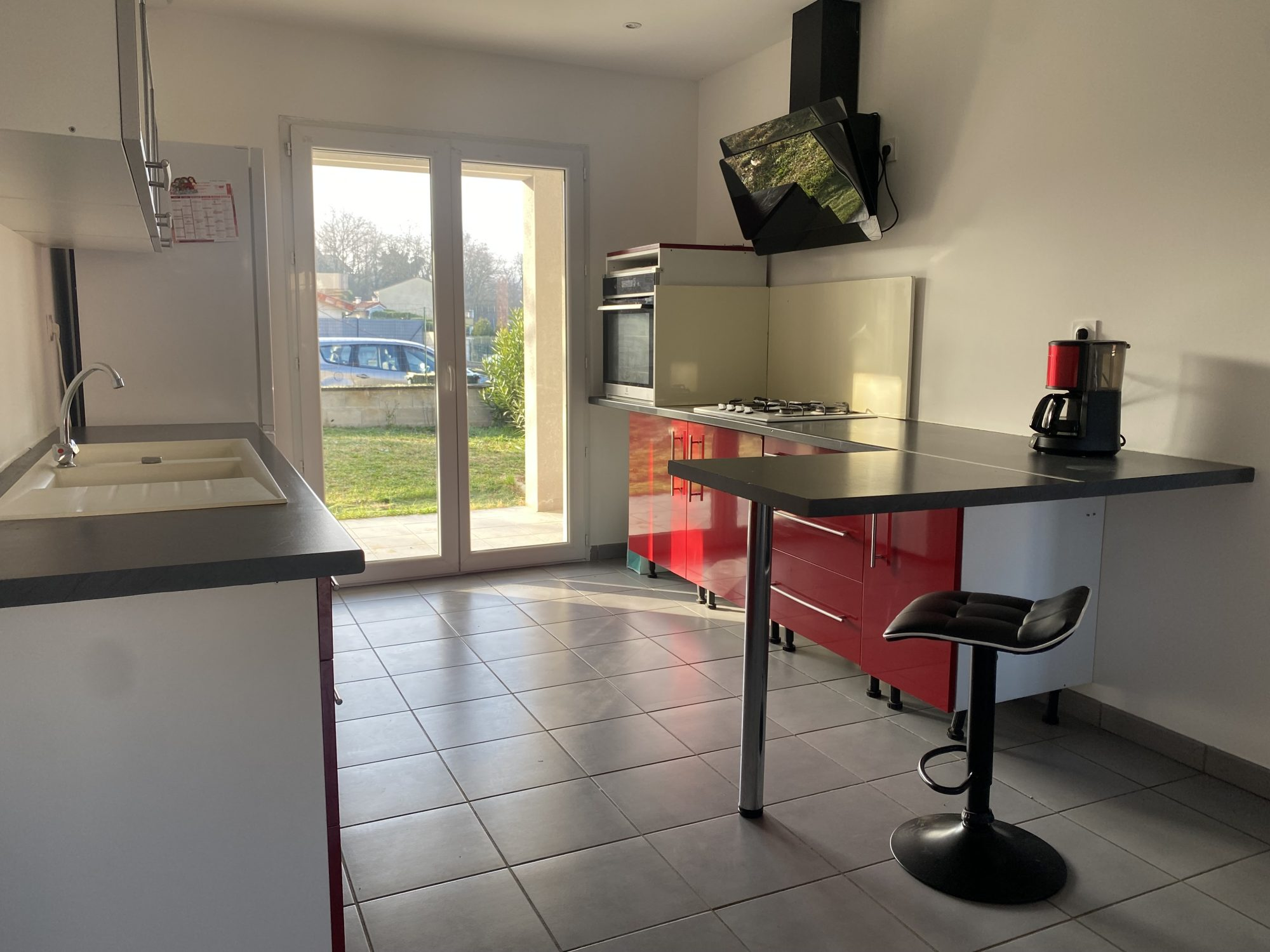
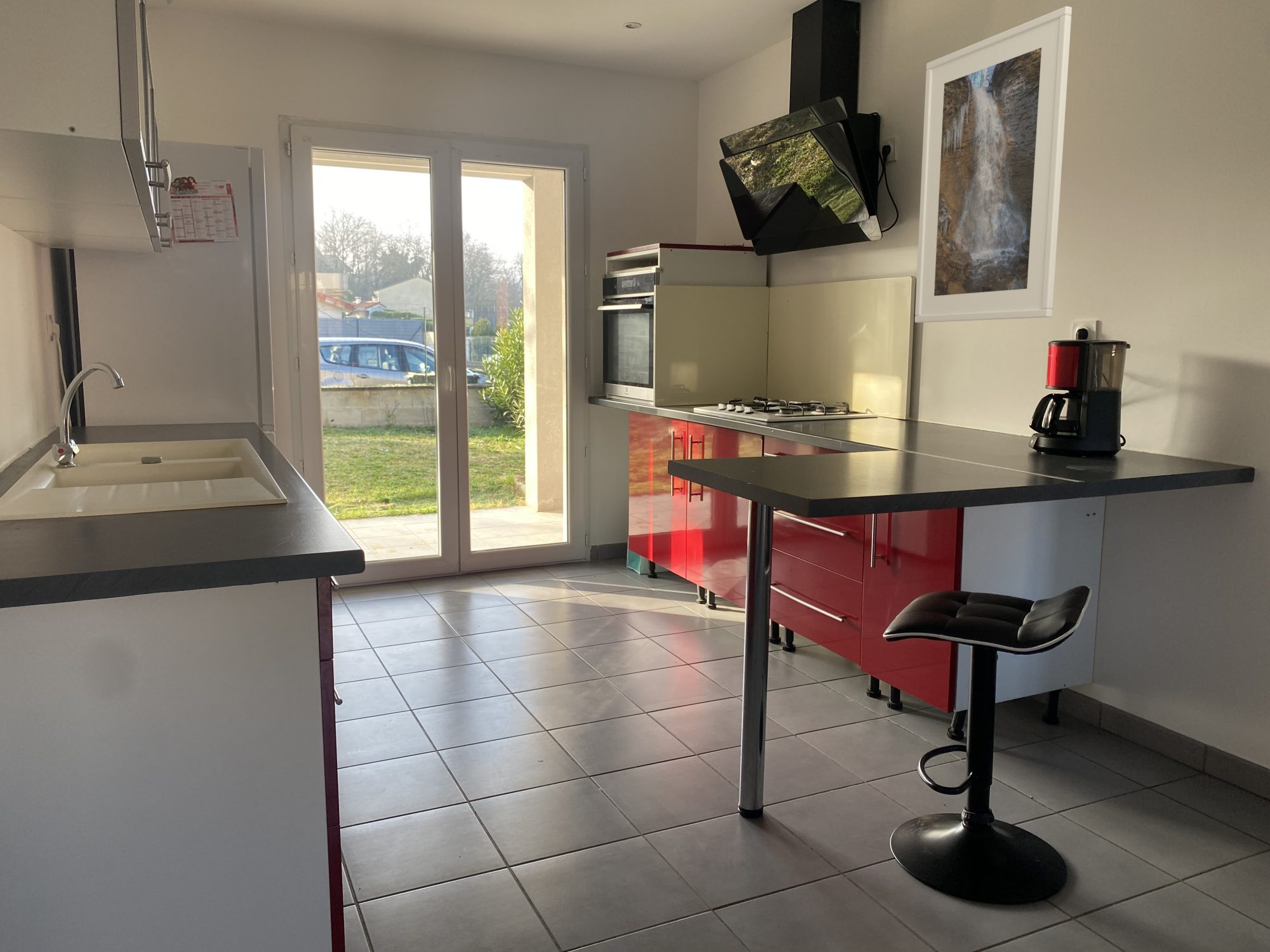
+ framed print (985, 181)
